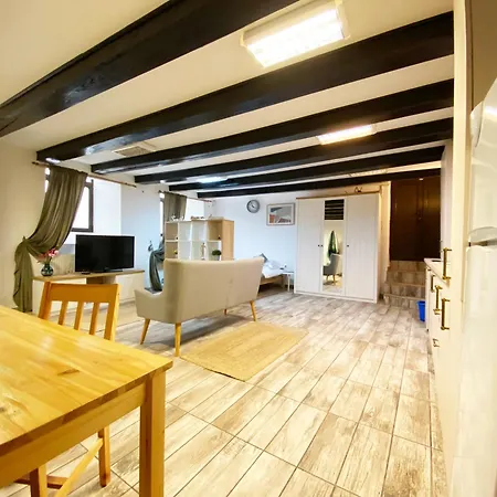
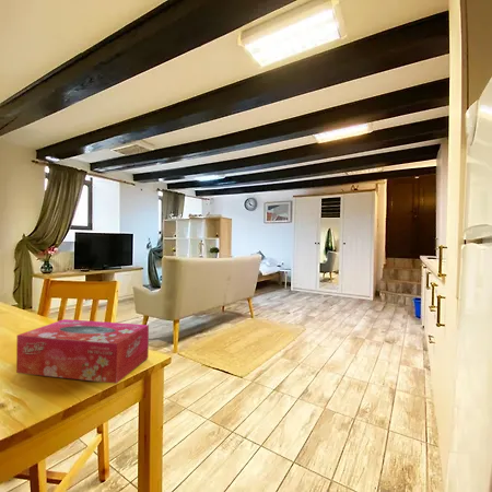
+ tissue box (86, 347)
